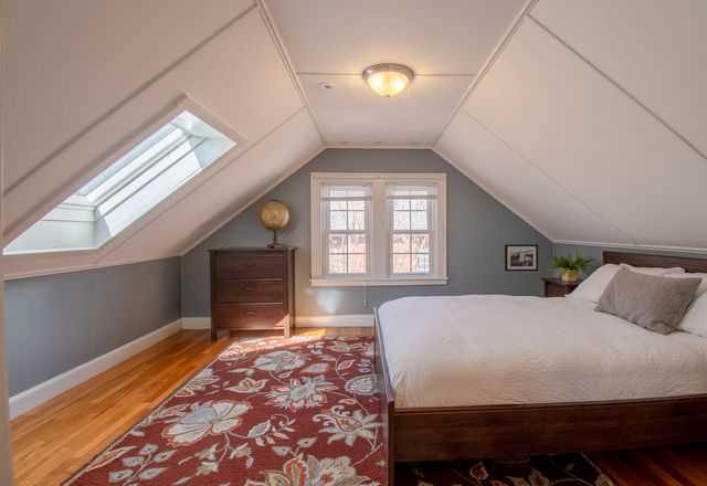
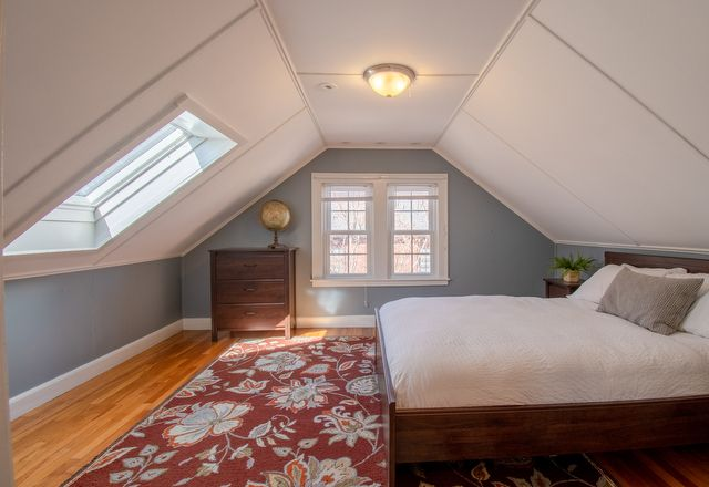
- picture frame (521, 257)
